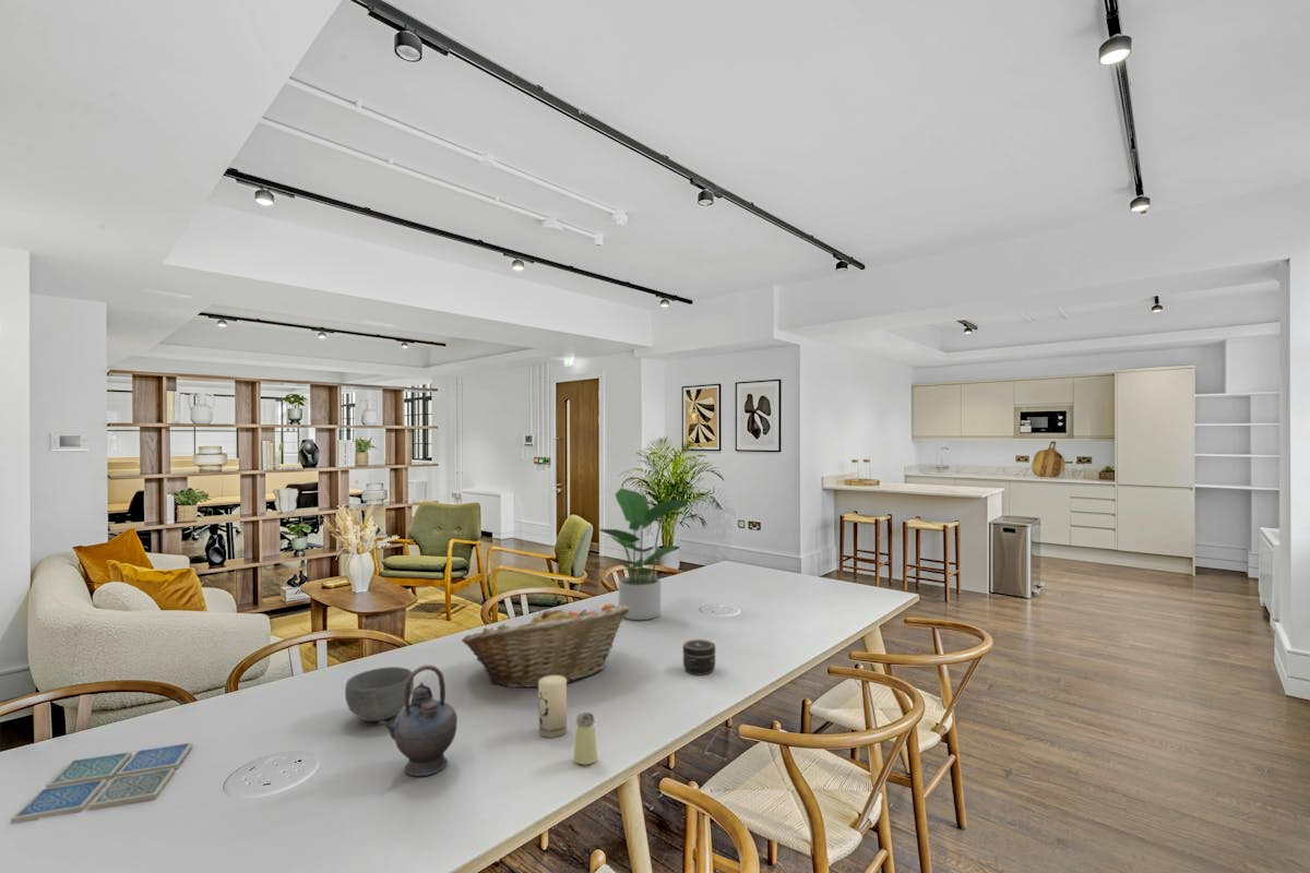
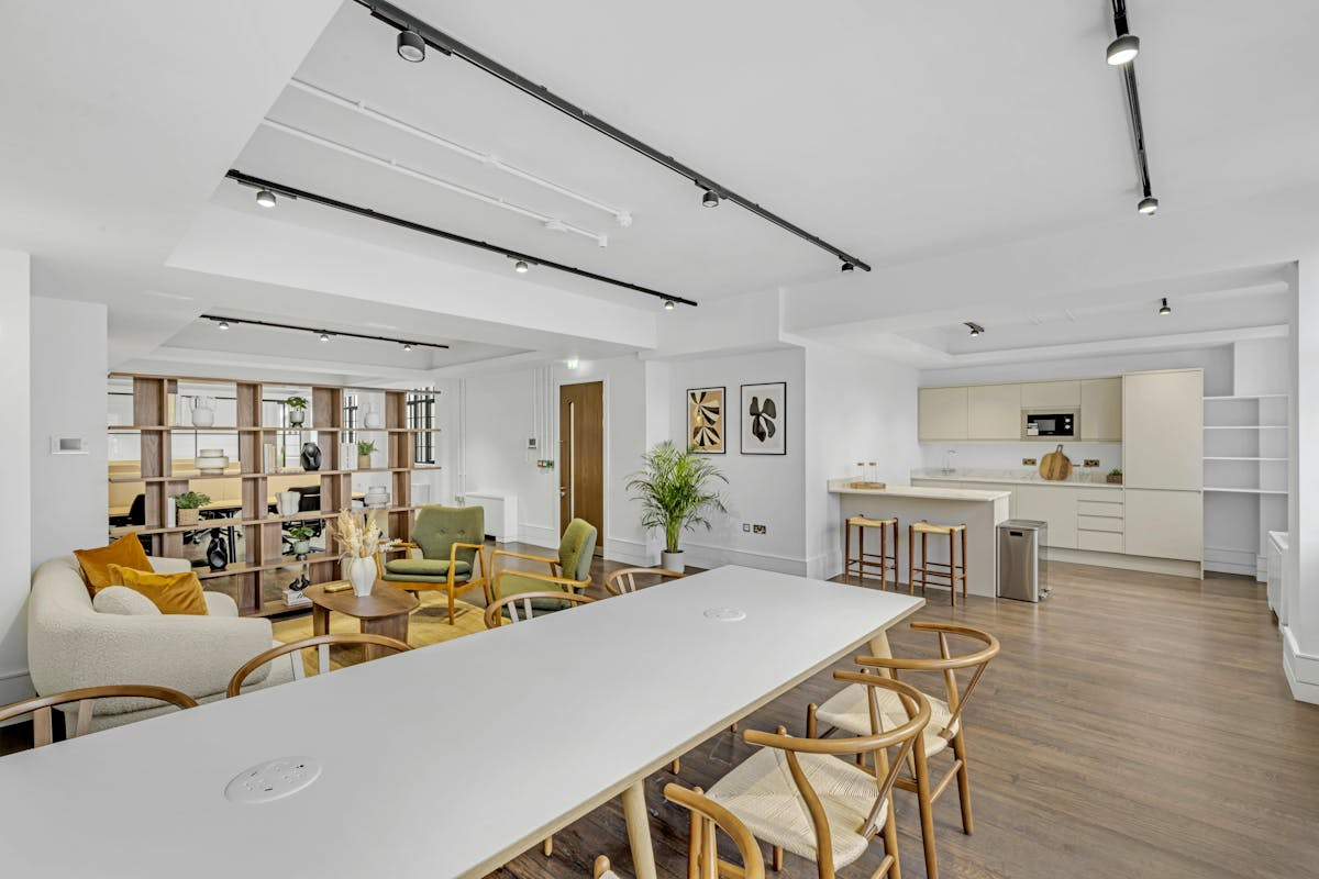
- candle (552, 705)
- bowl (380, 696)
- saltshaker (585, 737)
- jar (699, 657)
- fruit basket (549, 636)
- drink coaster (111, 779)
- potted plant (640, 555)
- teapot (418, 717)
